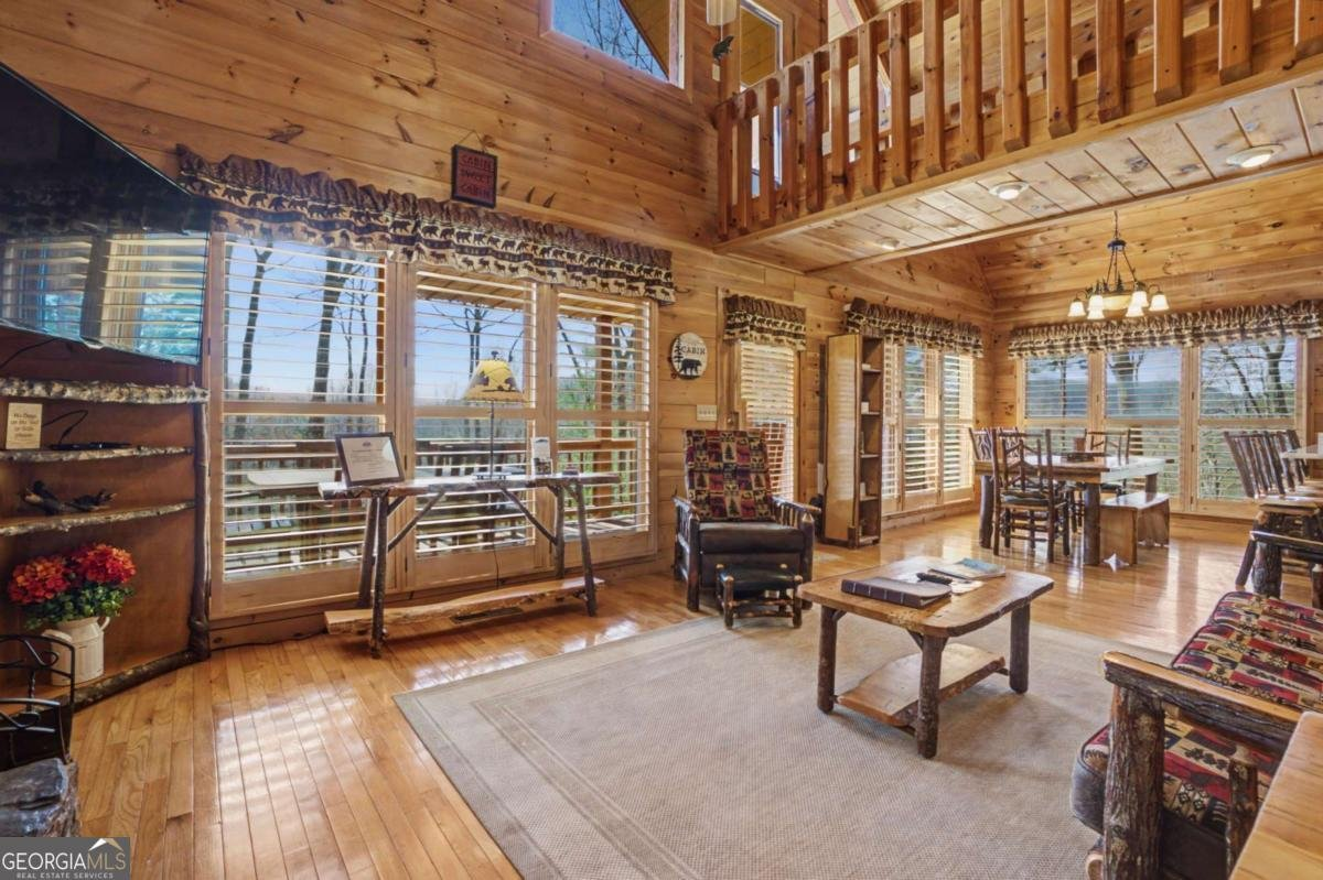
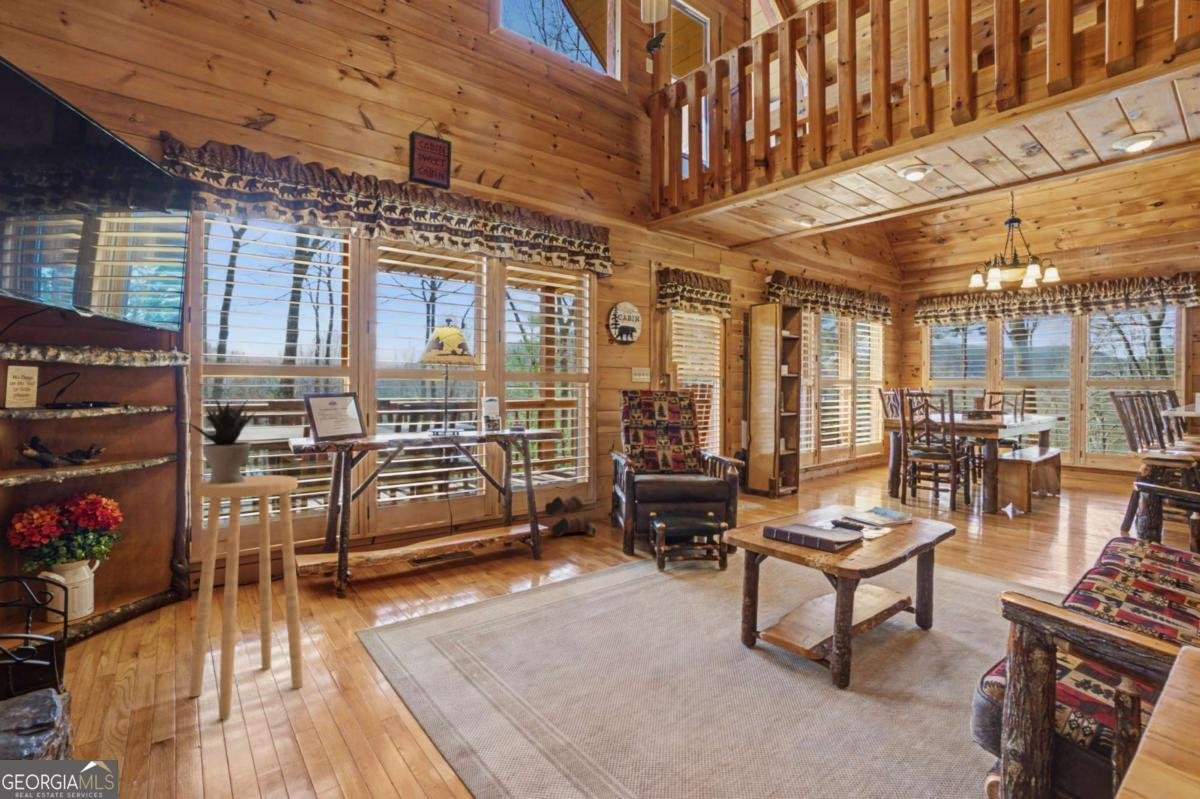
+ boots (571, 512)
+ stool (237, 585)
+ potted plant (231, 438)
